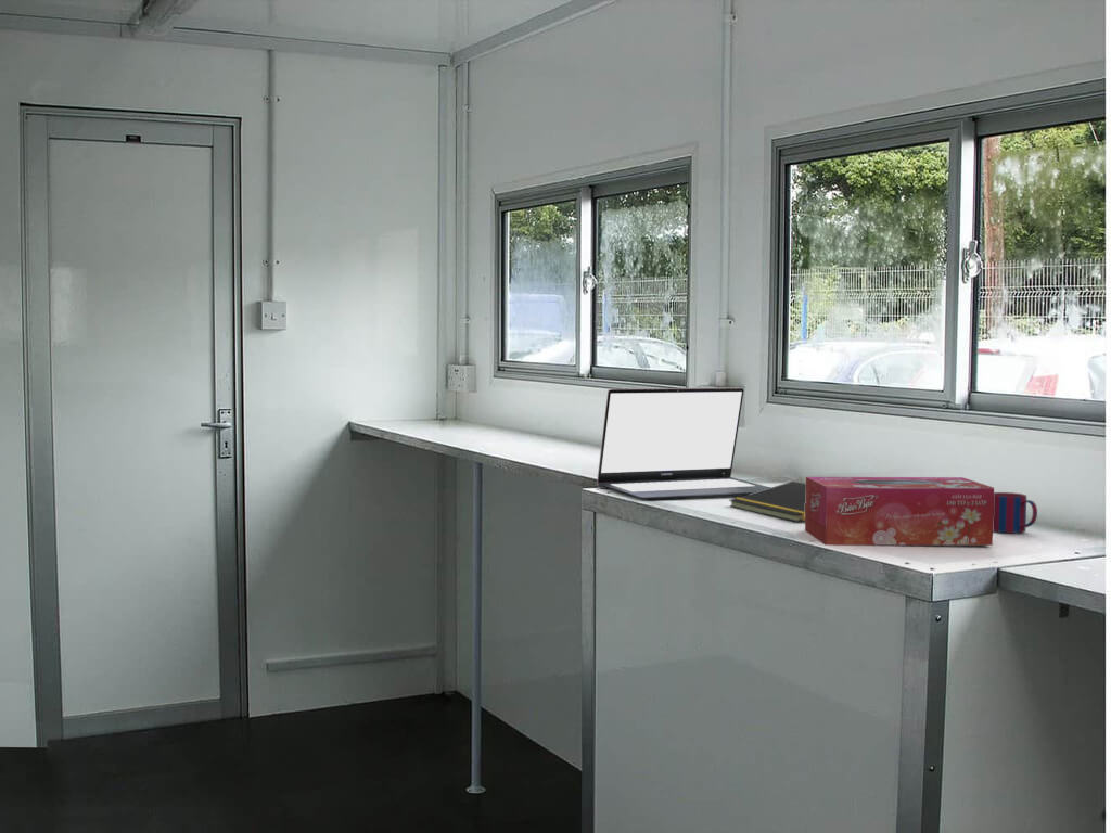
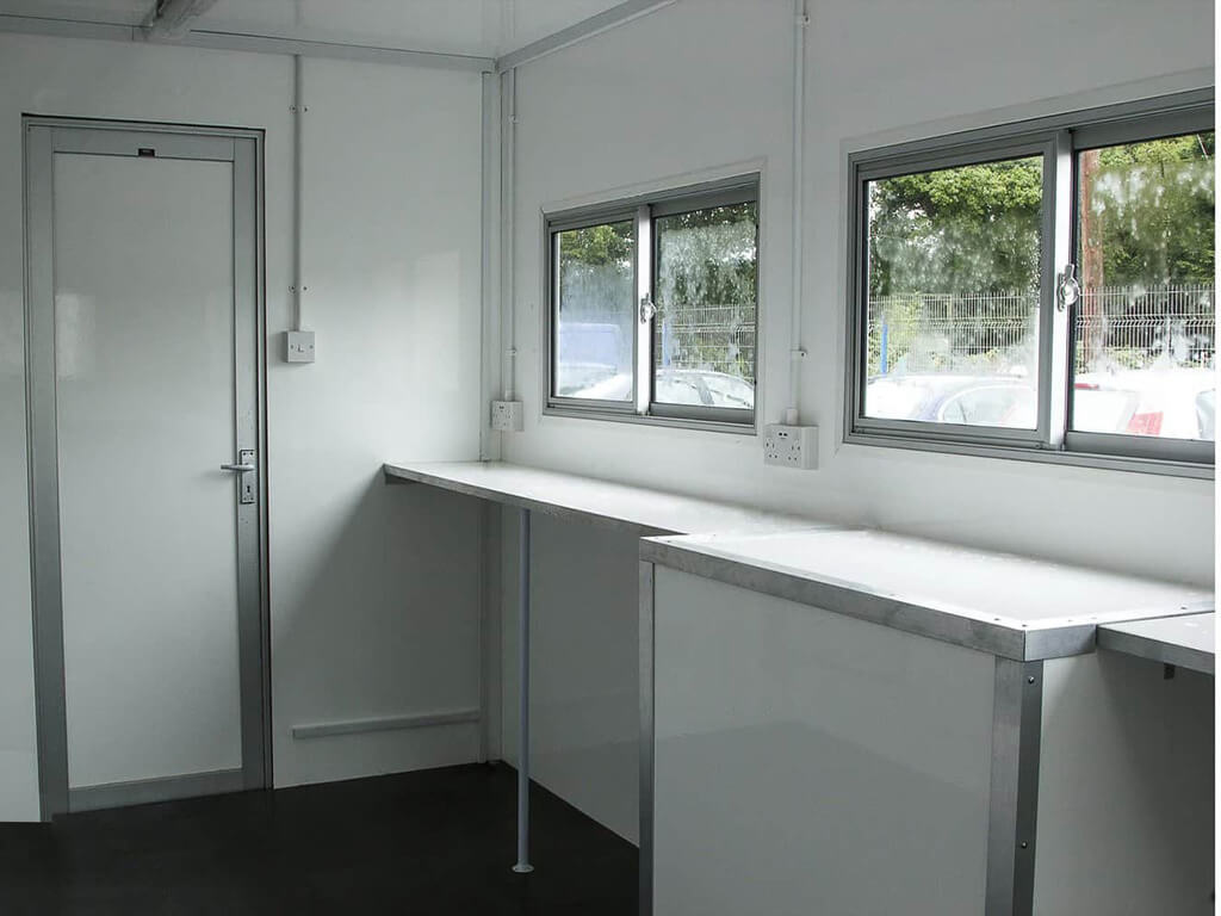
- laptop (689, 440)
- mug (1013, 513)
- tissue box (896, 510)
- notepad (794, 500)
